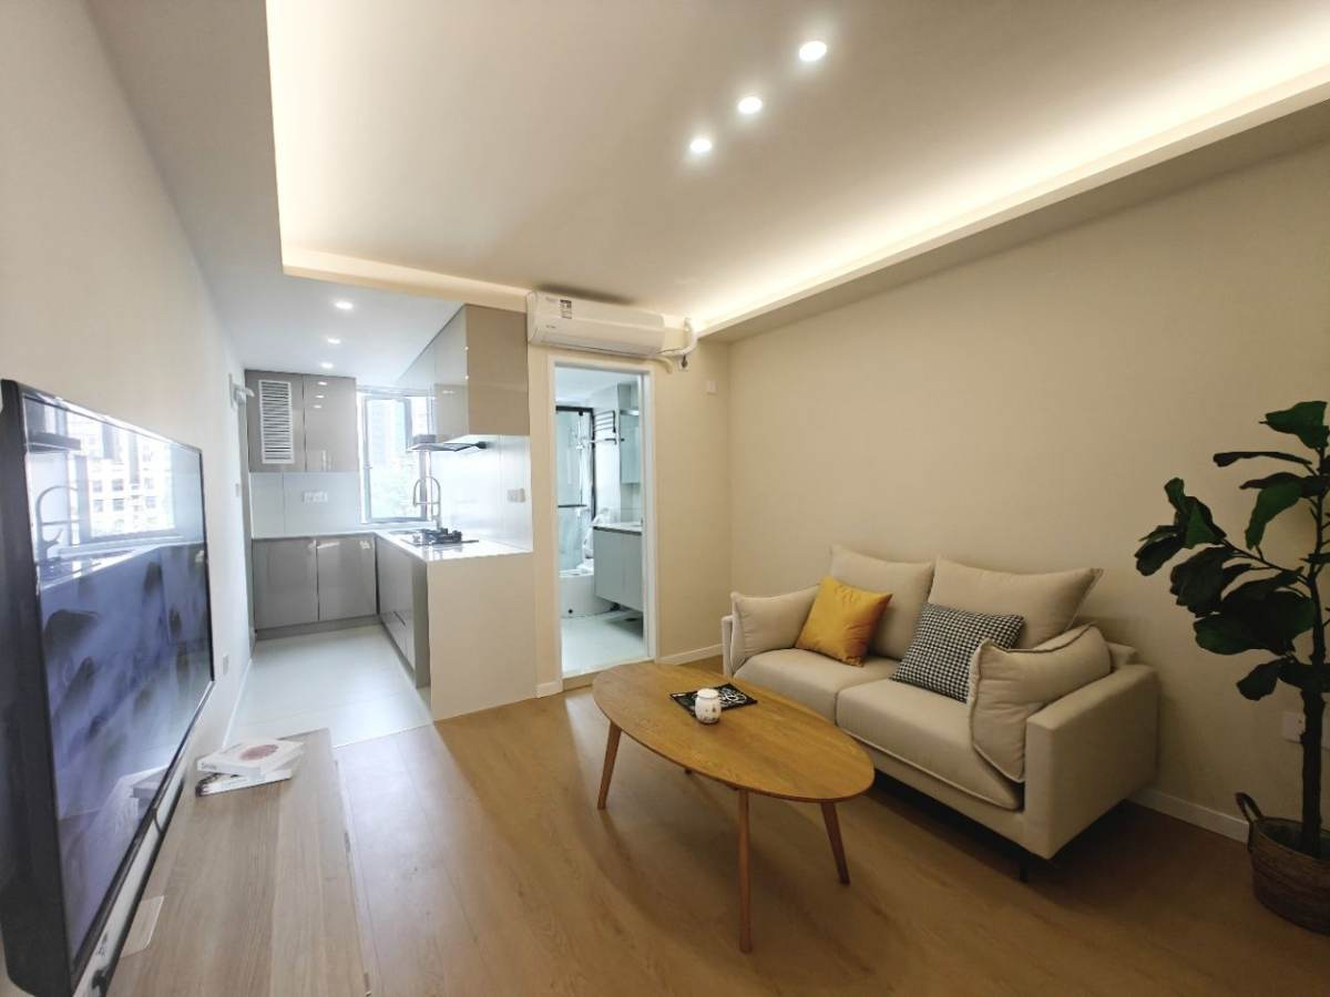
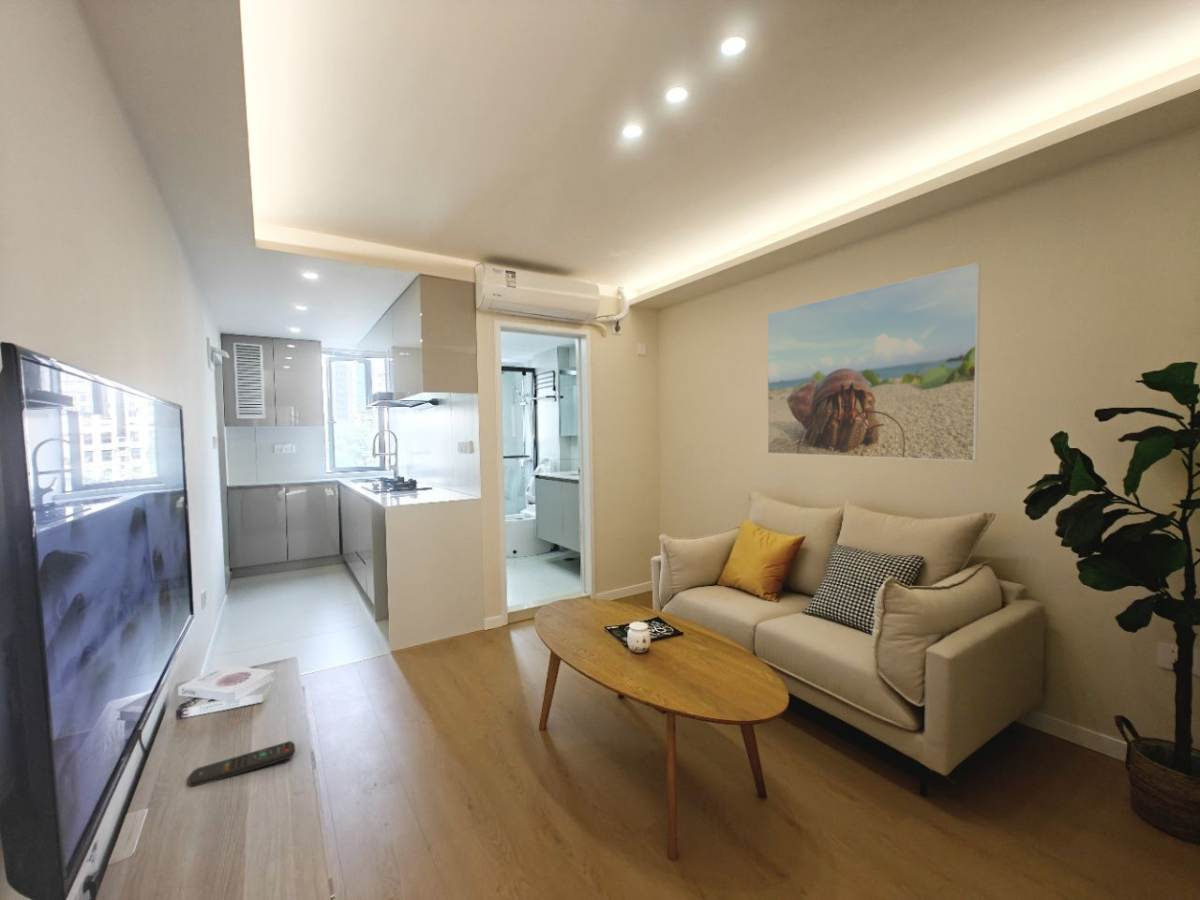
+ remote control (244, 762)
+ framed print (855, 375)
